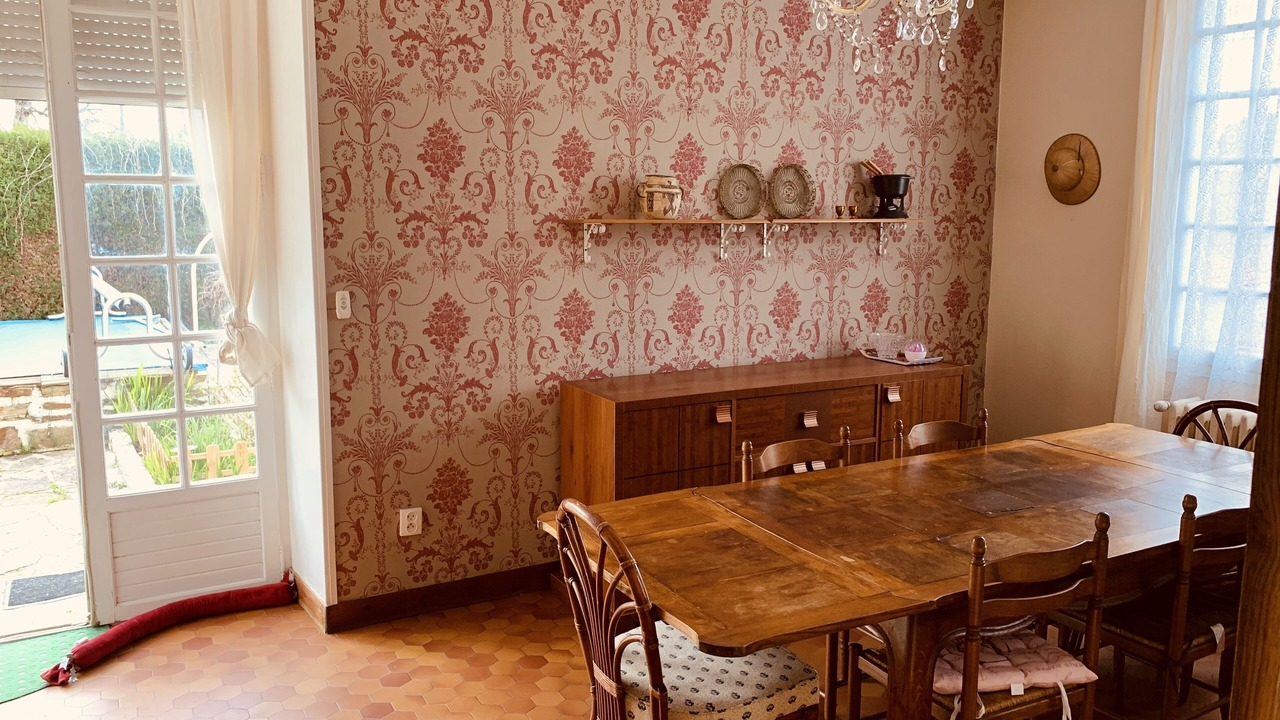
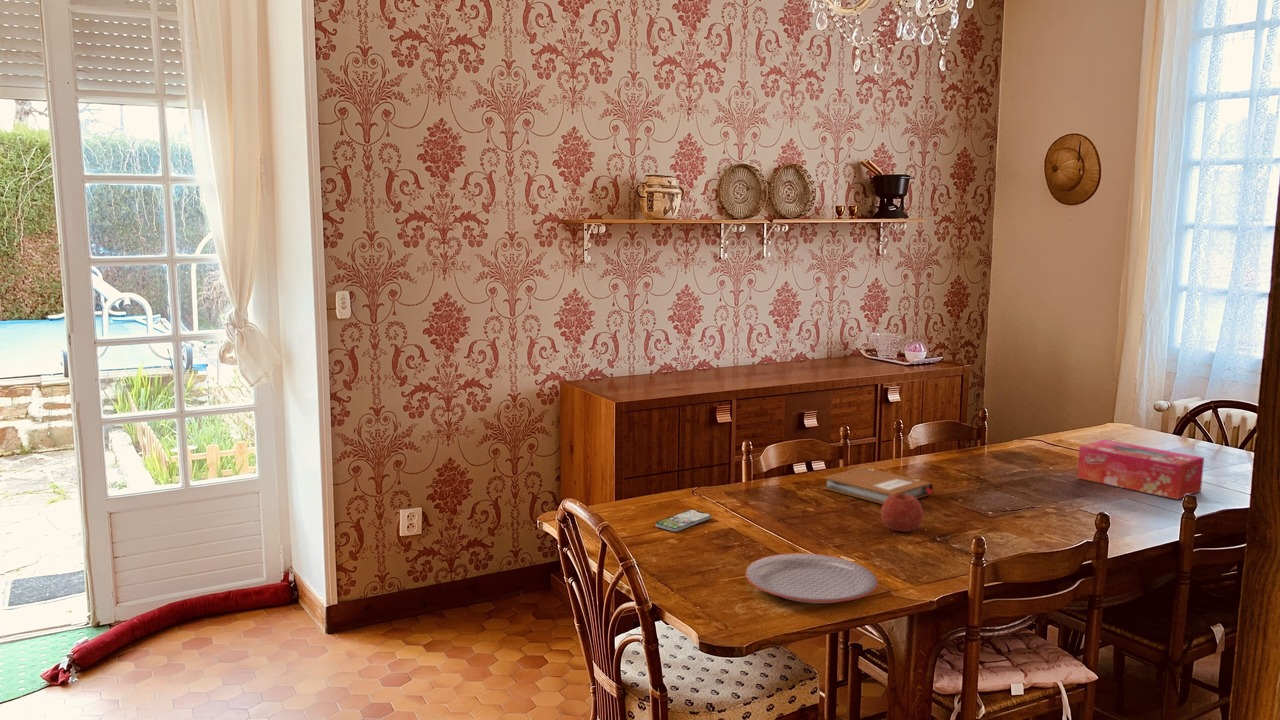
+ notebook (879, 485)
+ fruit (901, 509)
+ plate (810, 580)
+ tissue box (1138, 467)
+ smartphone (683, 520)
